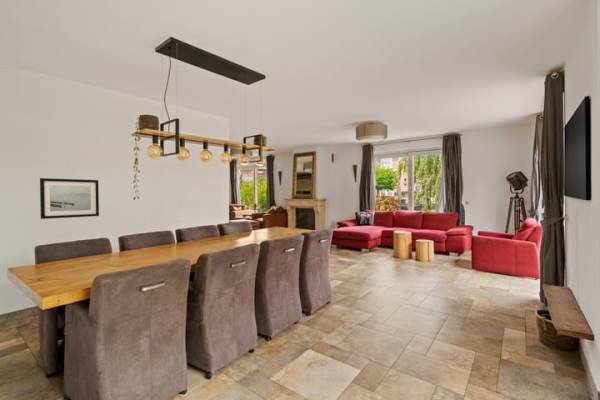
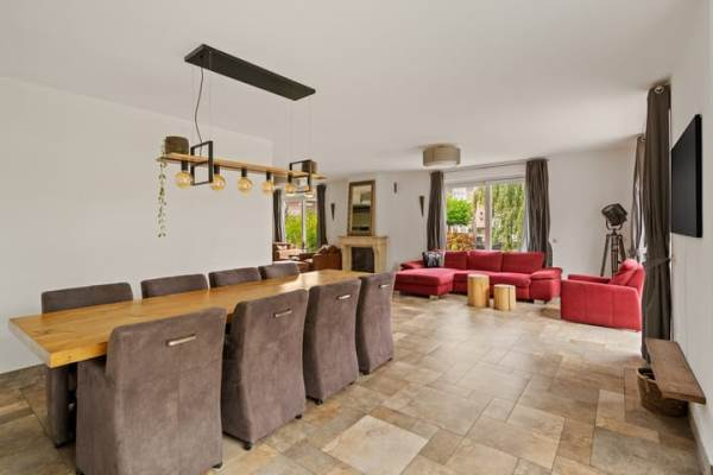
- wall art (71, 198)
